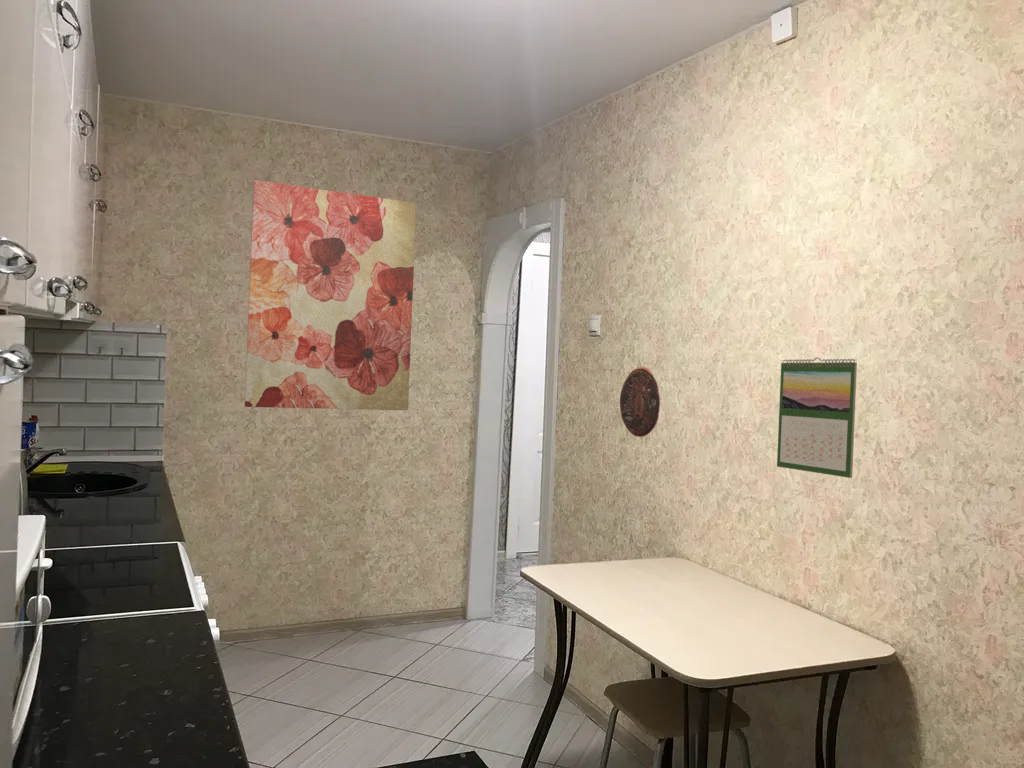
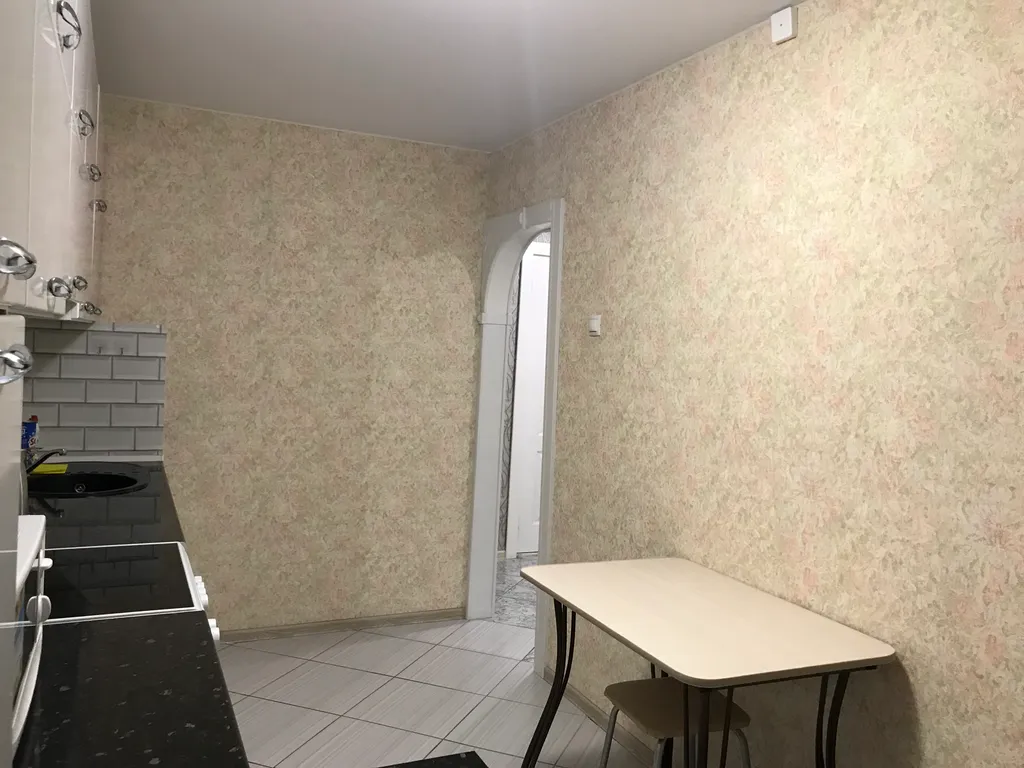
- calendar (814, 414)
- decorative plate (639, 401)
- wall art (333, 300)
